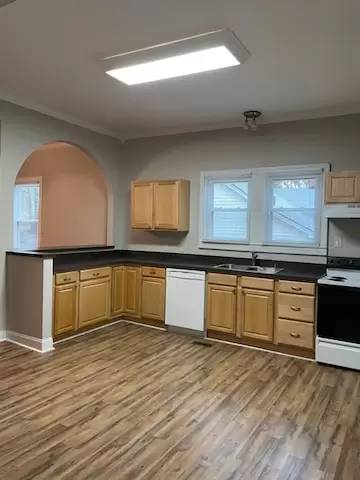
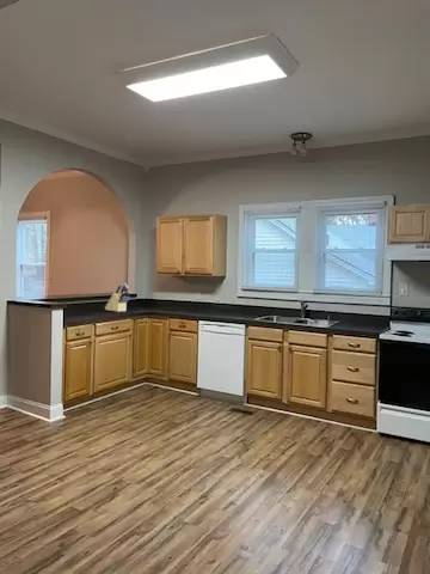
+ knife block (117, 297)
